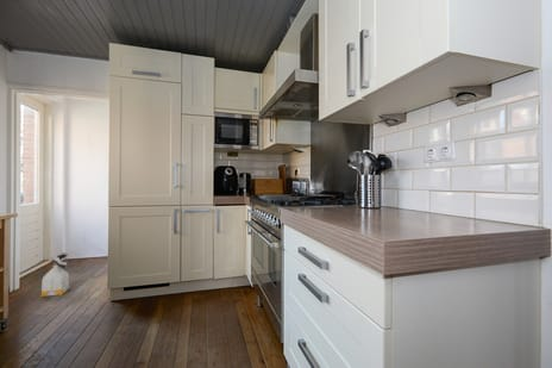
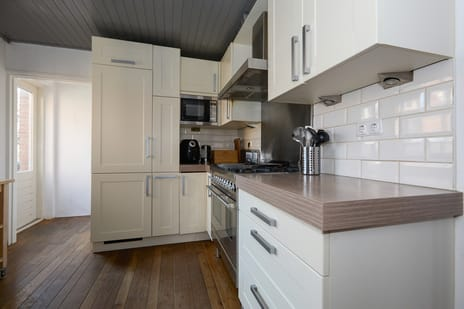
- bag (57, 273)
